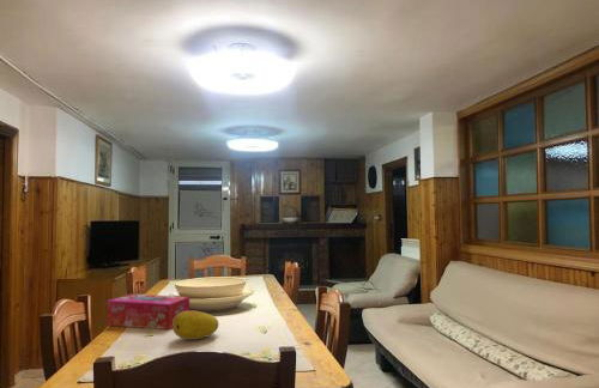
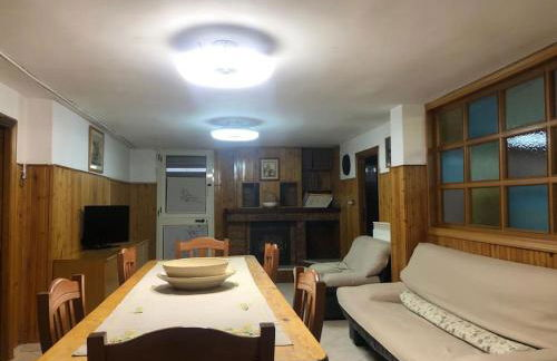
- tissue box (149, 310)
- fruit (196, 323)
